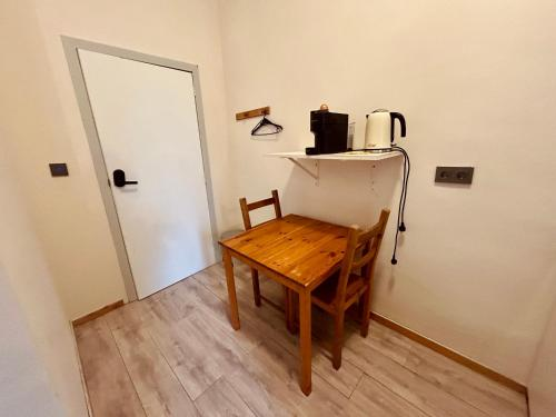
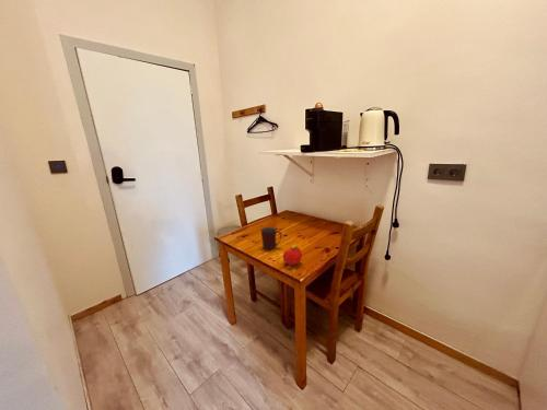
+ fruit (292, 255)
+ mug (271, 238)
